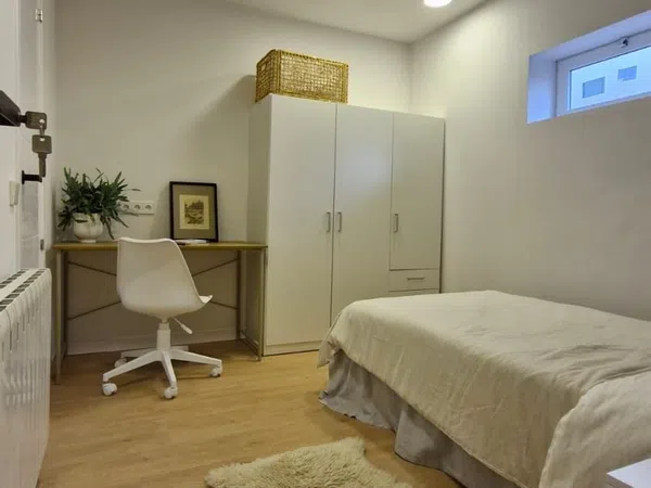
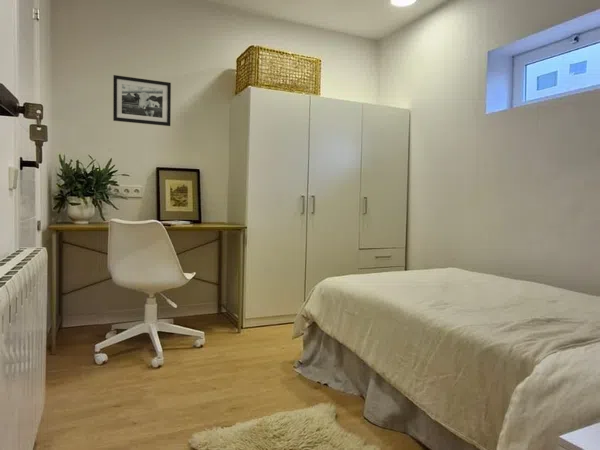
+ picture frame (142, 101)
